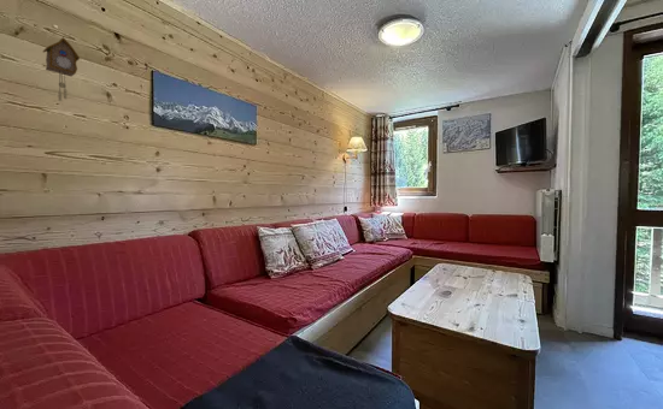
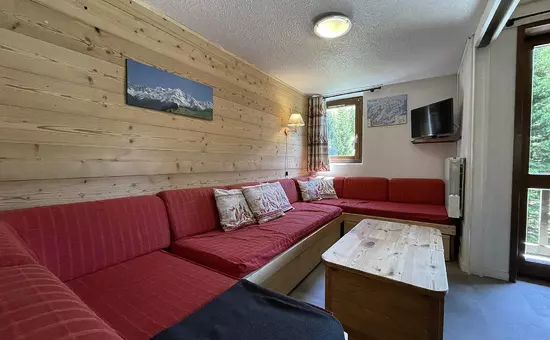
- cuckoo clock (61, 71)
